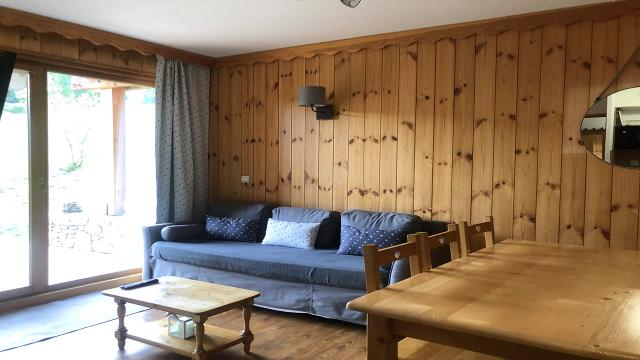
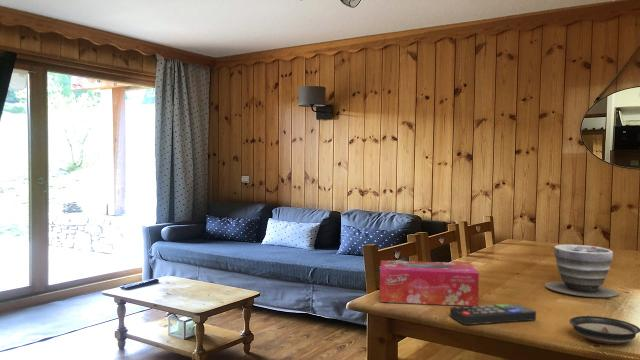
+ remote control (492, 313)
+ tissue box (426, 281)
+ planter (580, 268)
+ saucer (603, 331)
